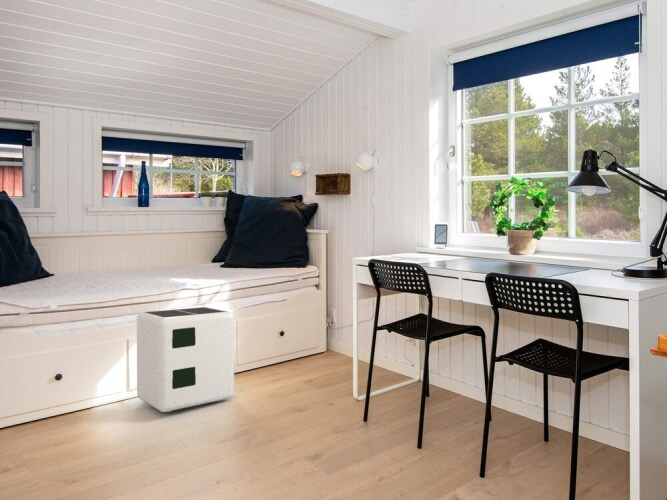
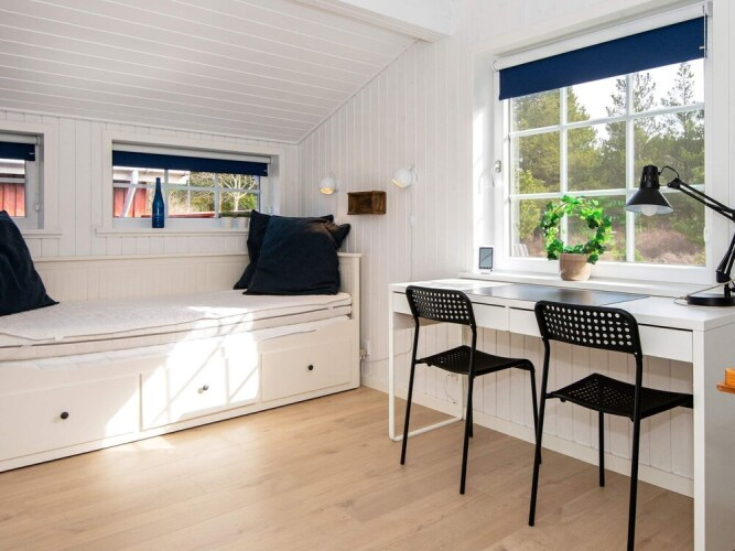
- air purifier (185, 356)
